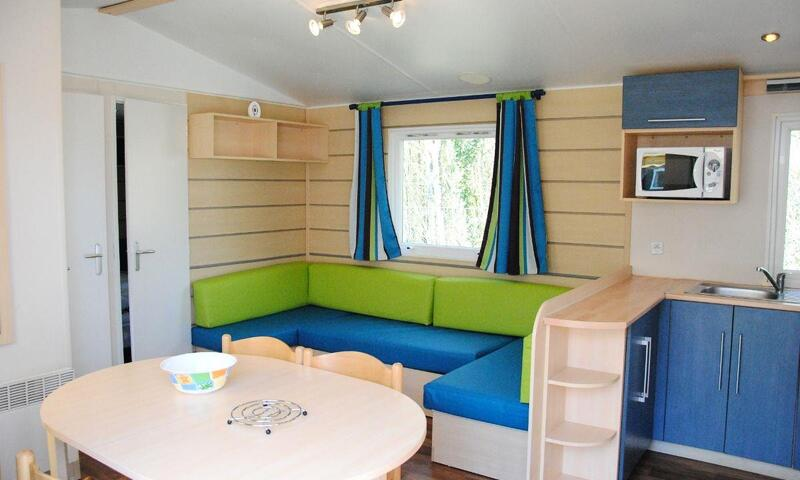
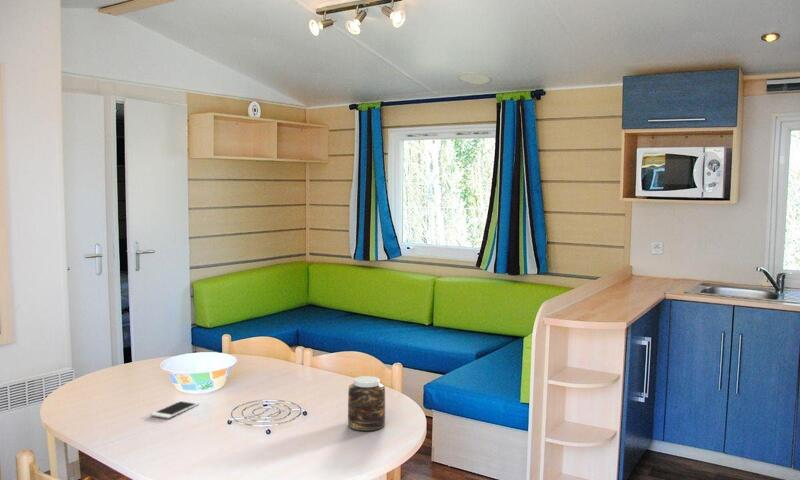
+ cell phone (175, 409)
+ jar (366, 402)
